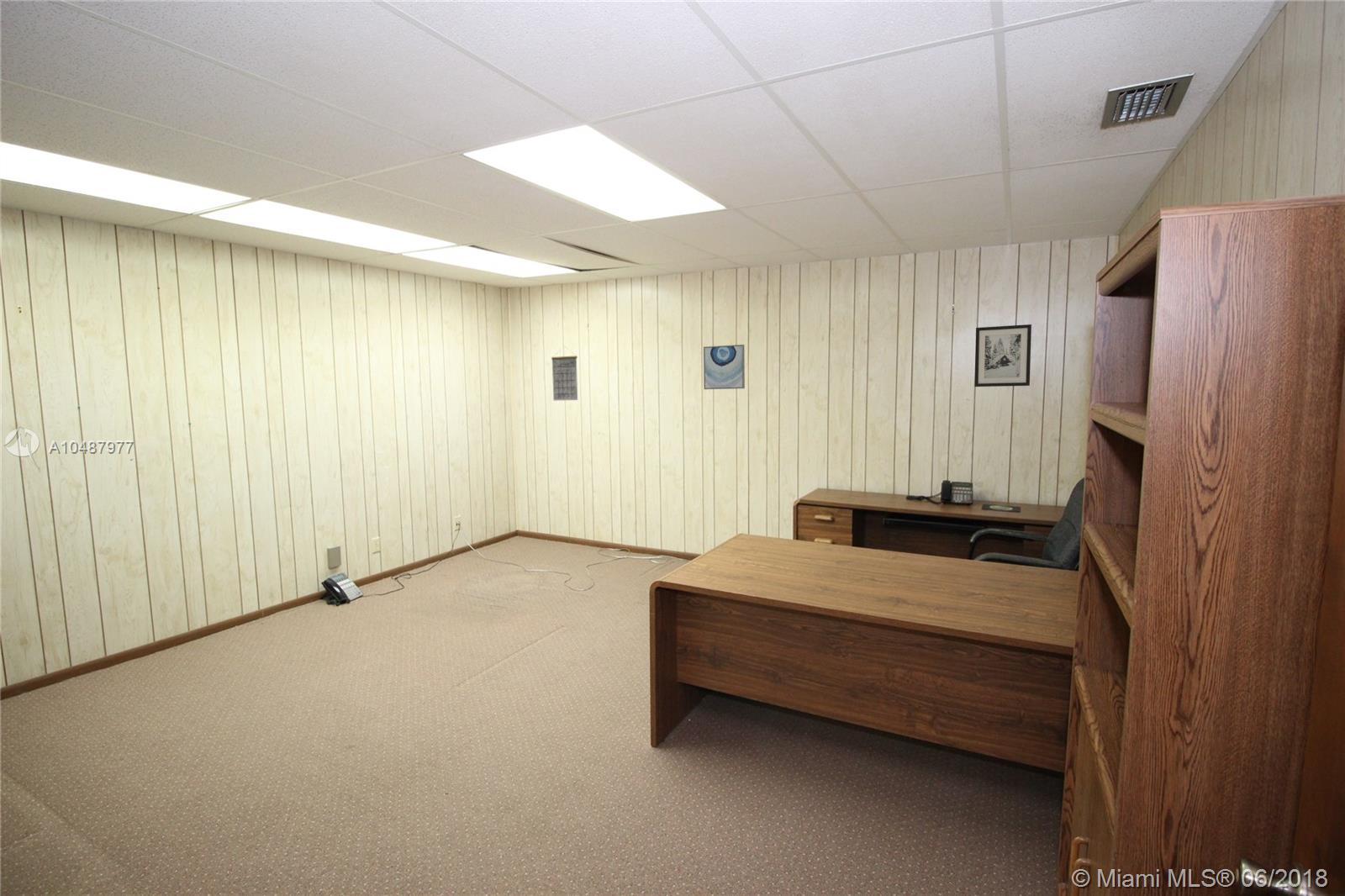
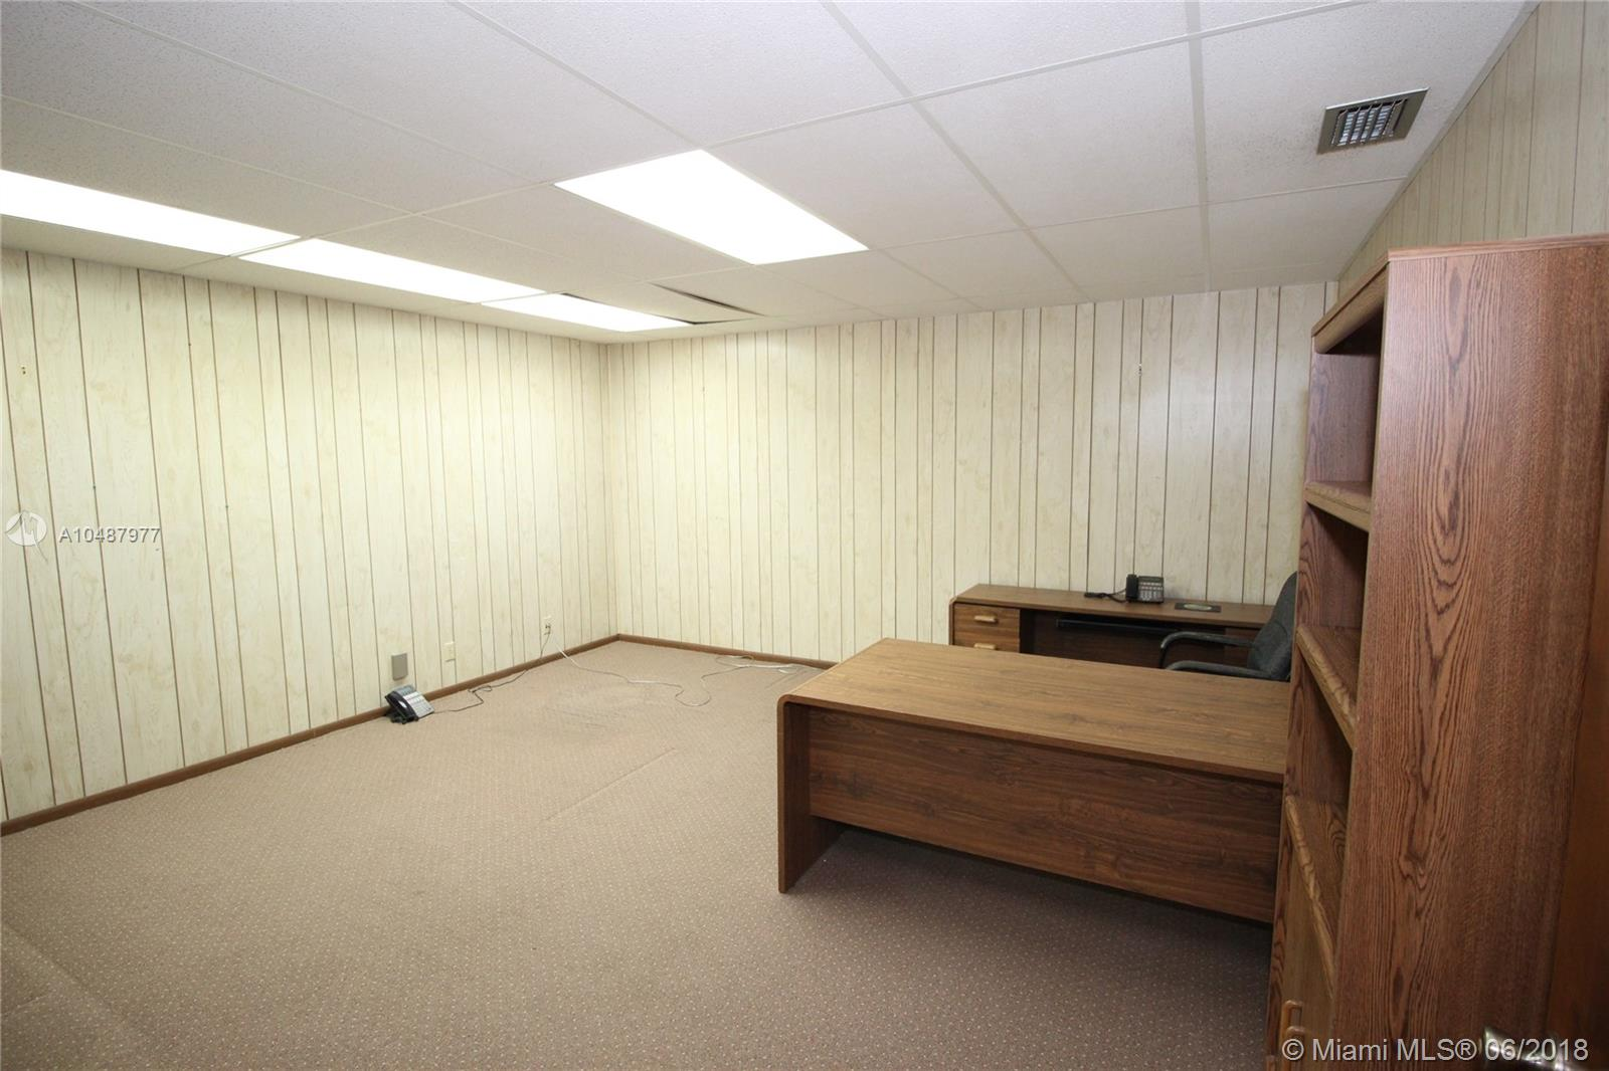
- calendar (564, 373)
- wall art (1002, 356)
- wall art (723, 367)
